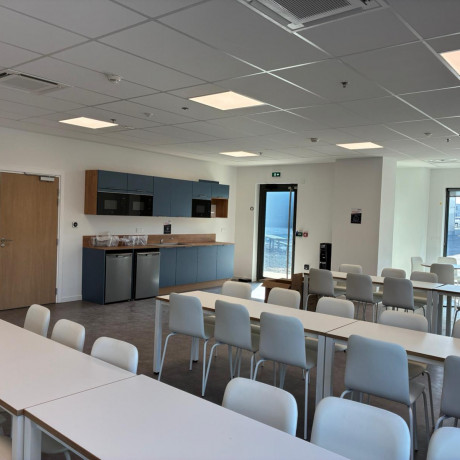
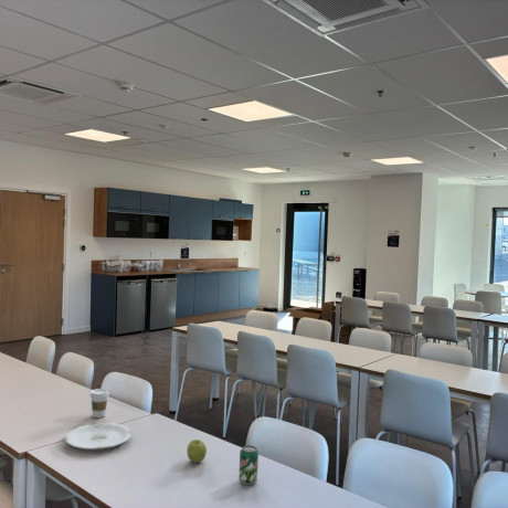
+ coffee cup (98, 403)
+ beverage can (248, 465)
+ apple (195, 451)
+ plate (98, 437)
